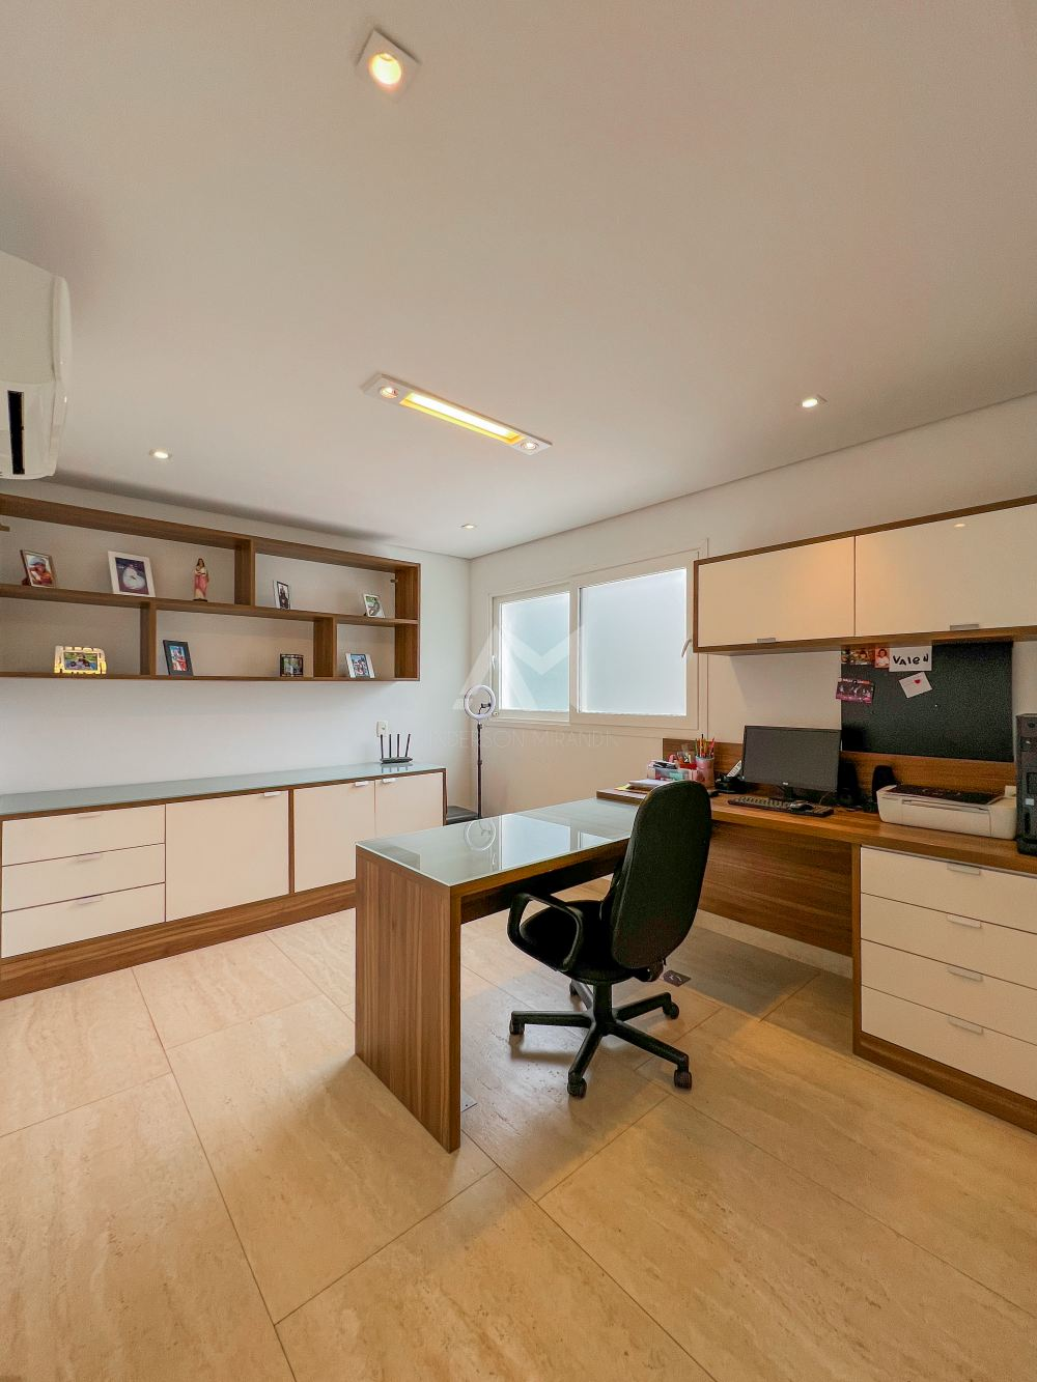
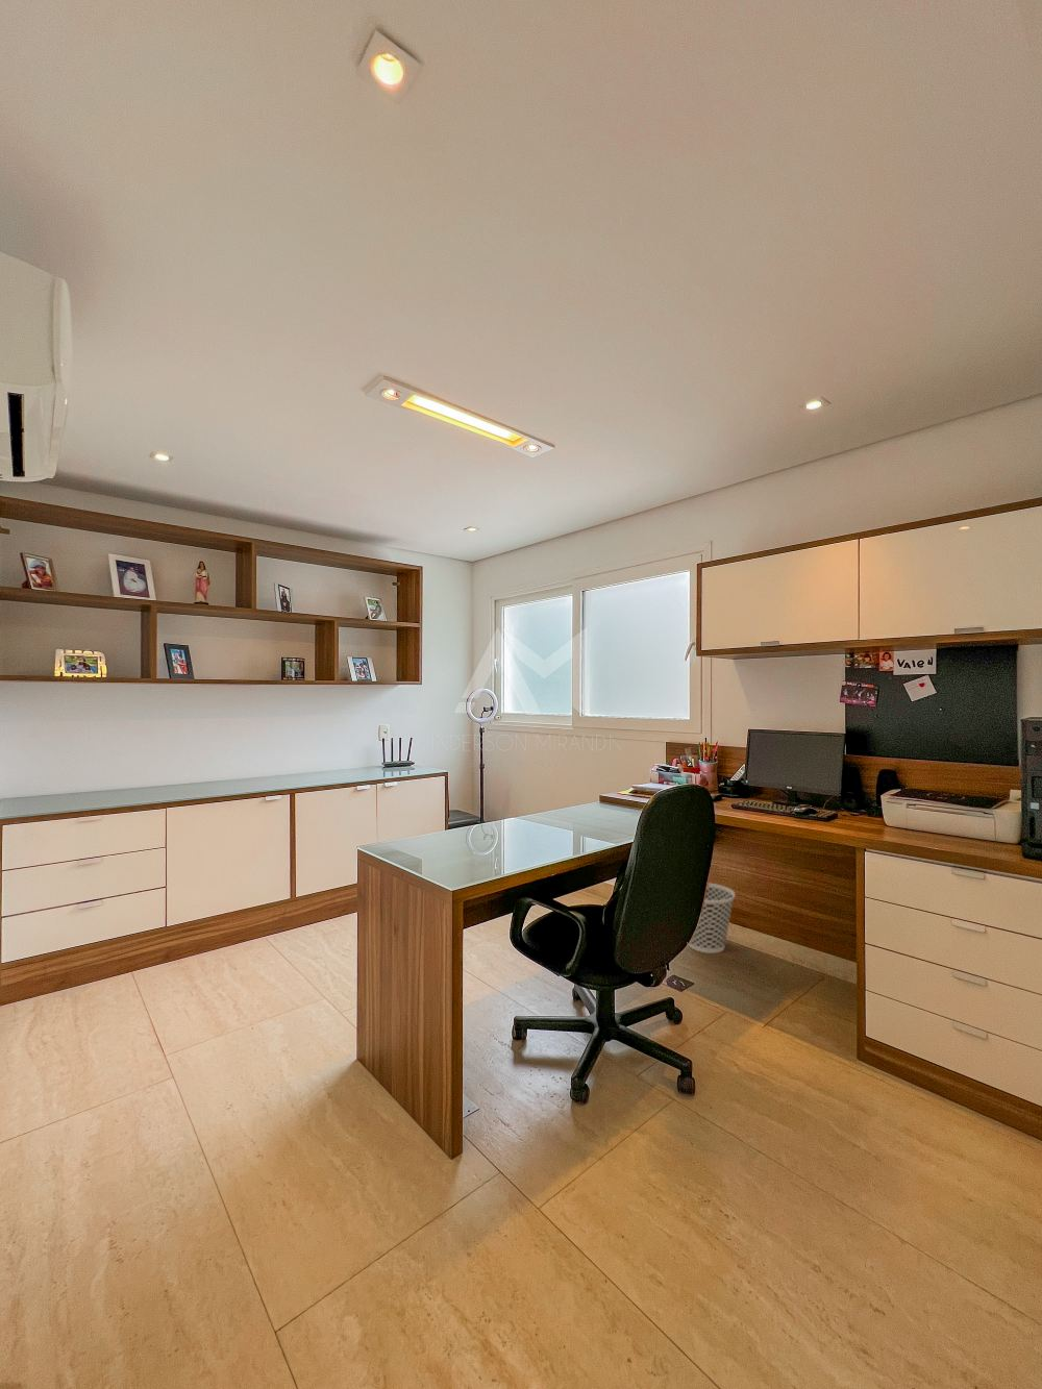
+ wastebasket (706, 918)
